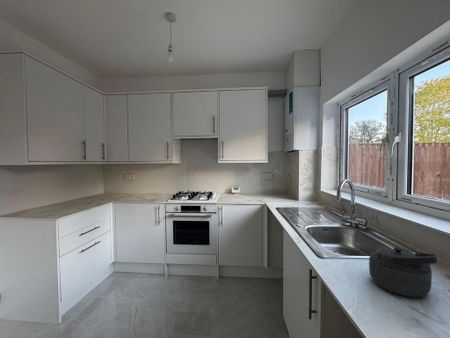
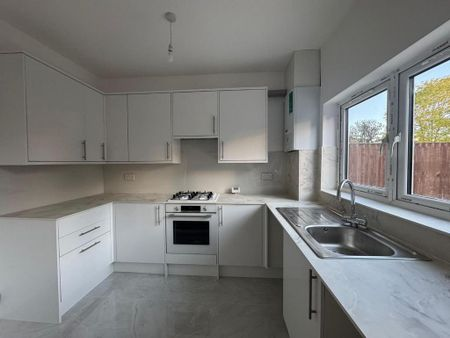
- kettle (404, 266)
